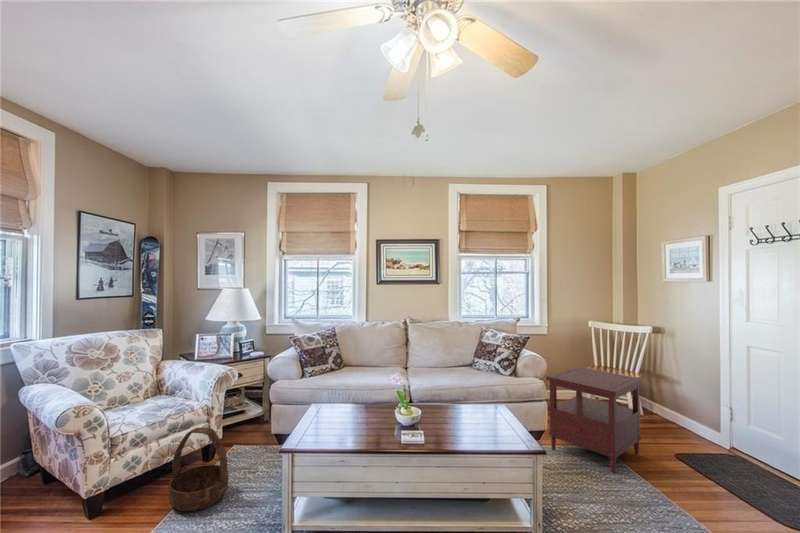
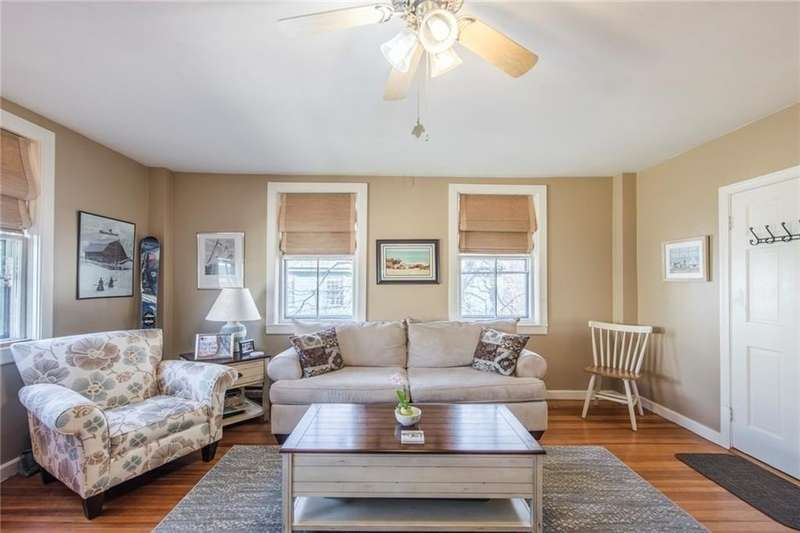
- basket (200, 466)
- side table (594, 414)
